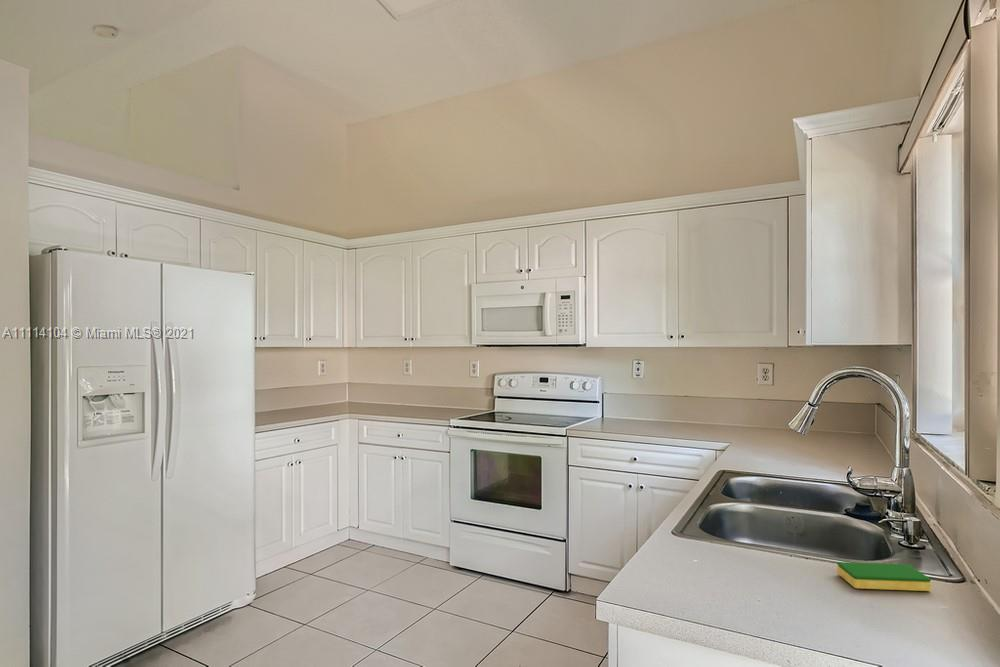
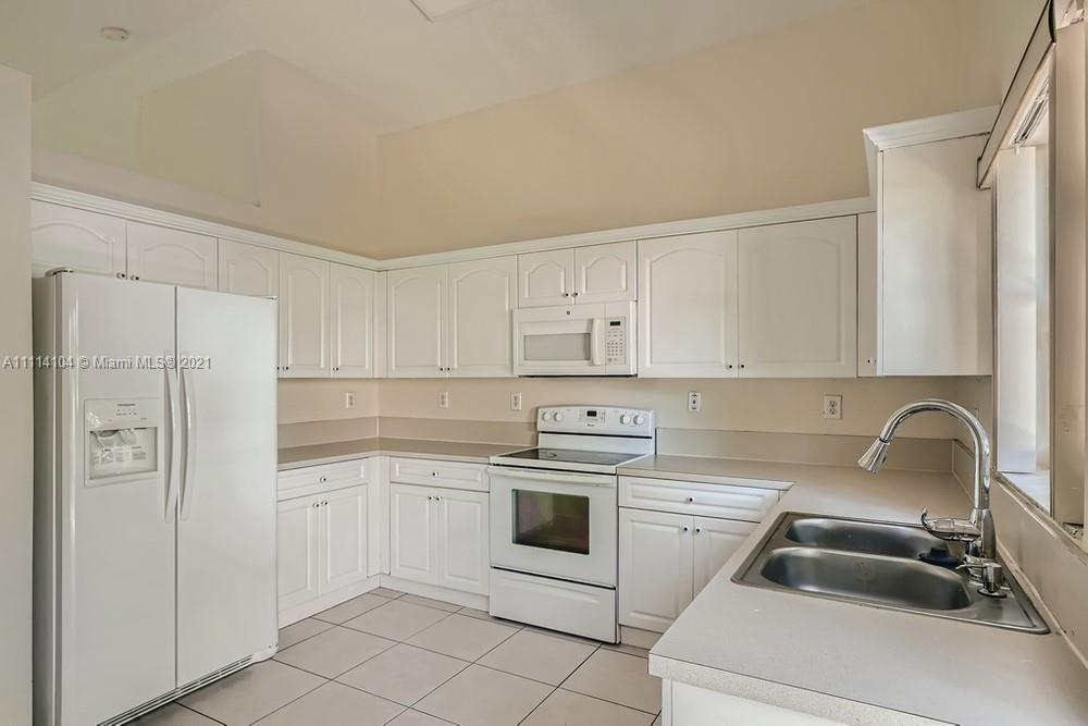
- dish sponge (882, 576)
